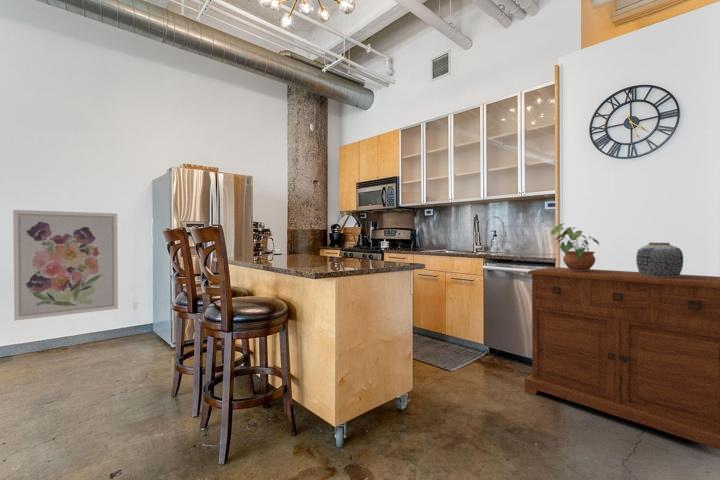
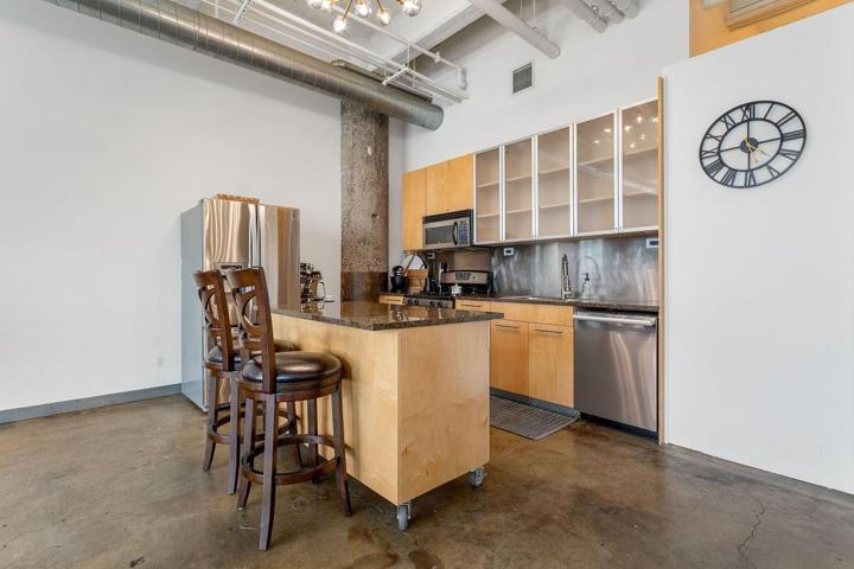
- wall art (69, 262)
- potted plant (572, 246)
- sideboard (625, 341)
- vase (658, 258)
